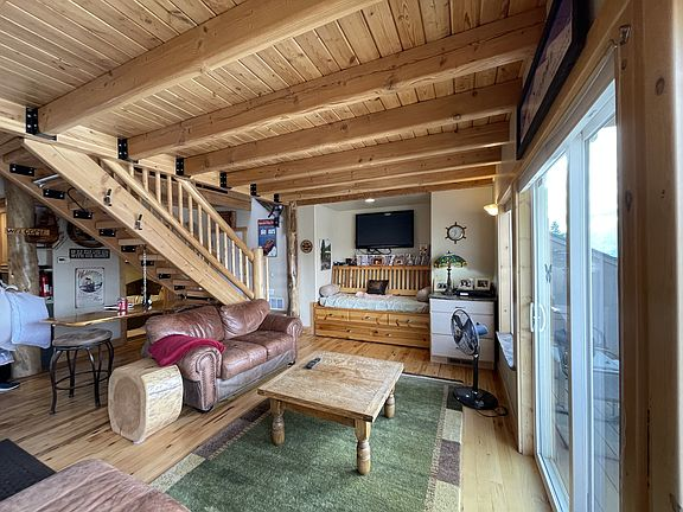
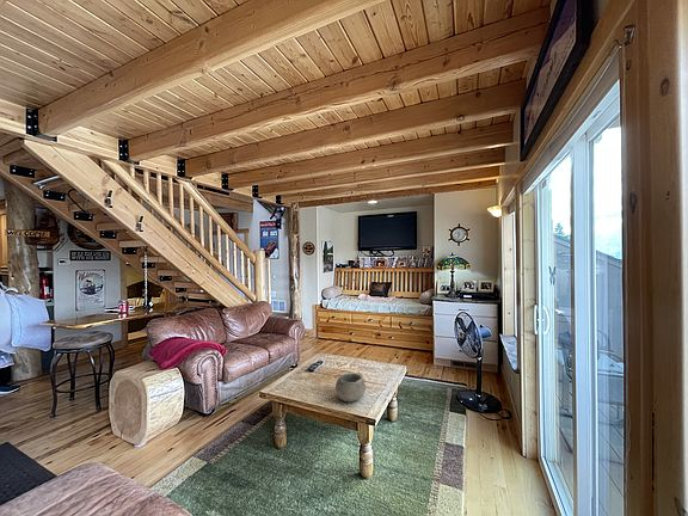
+ bowl (350, 387)
